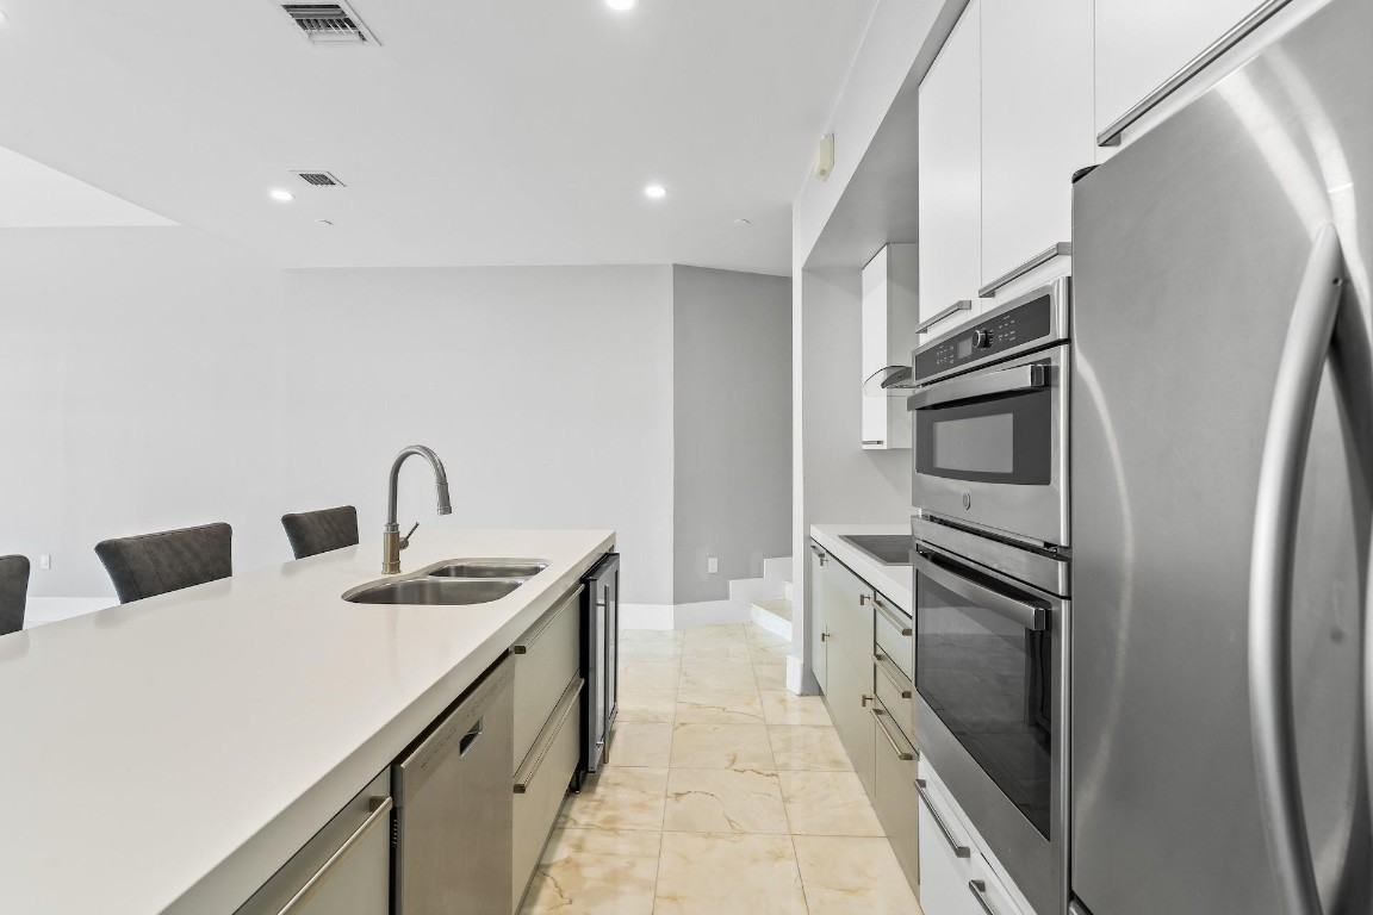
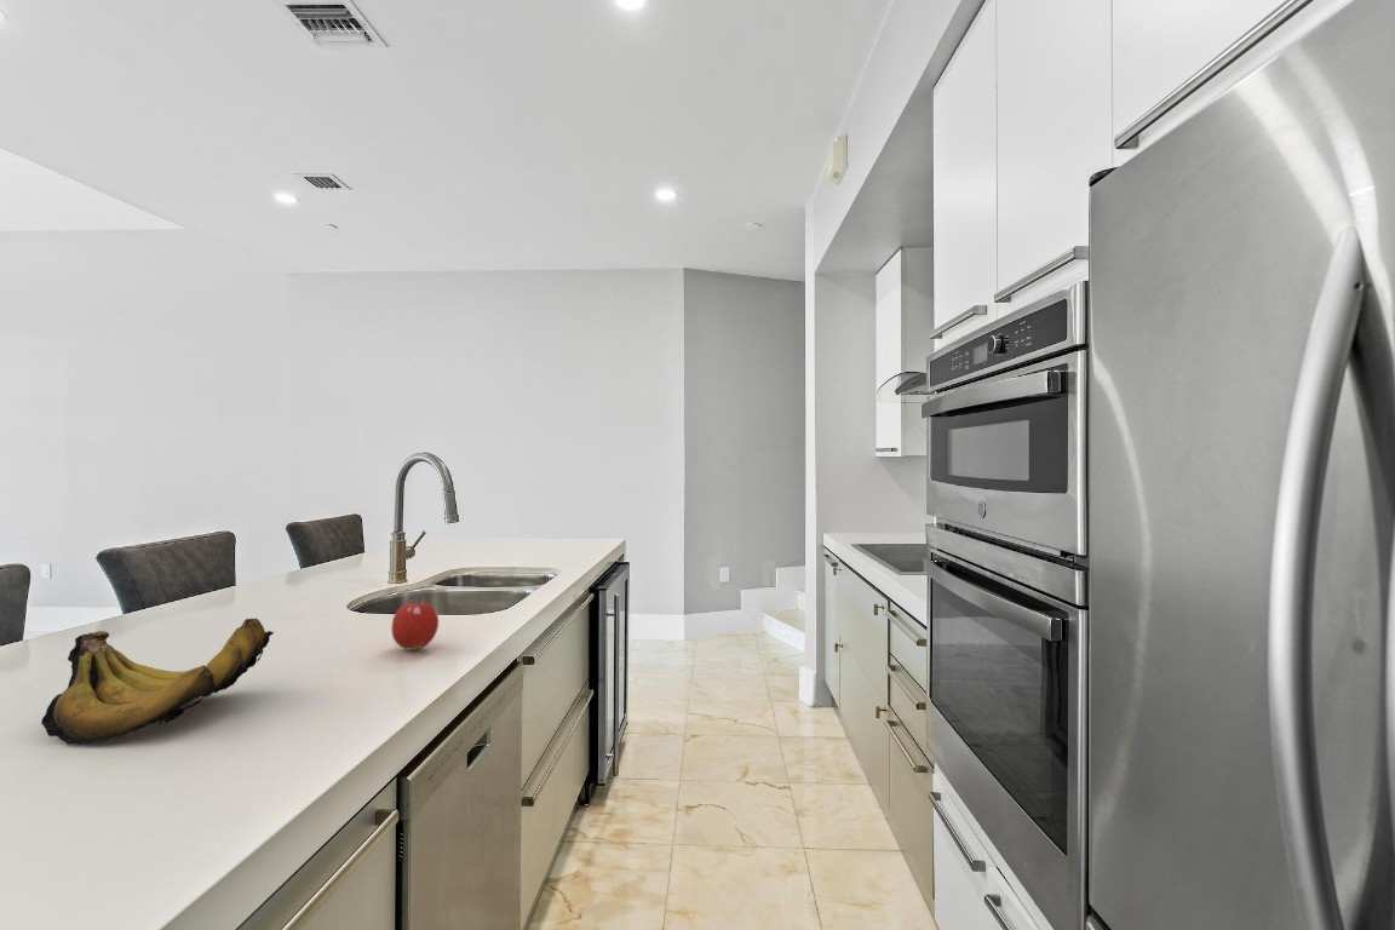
+ banana bunch (166, 673)
+ fruit (414, 621)
